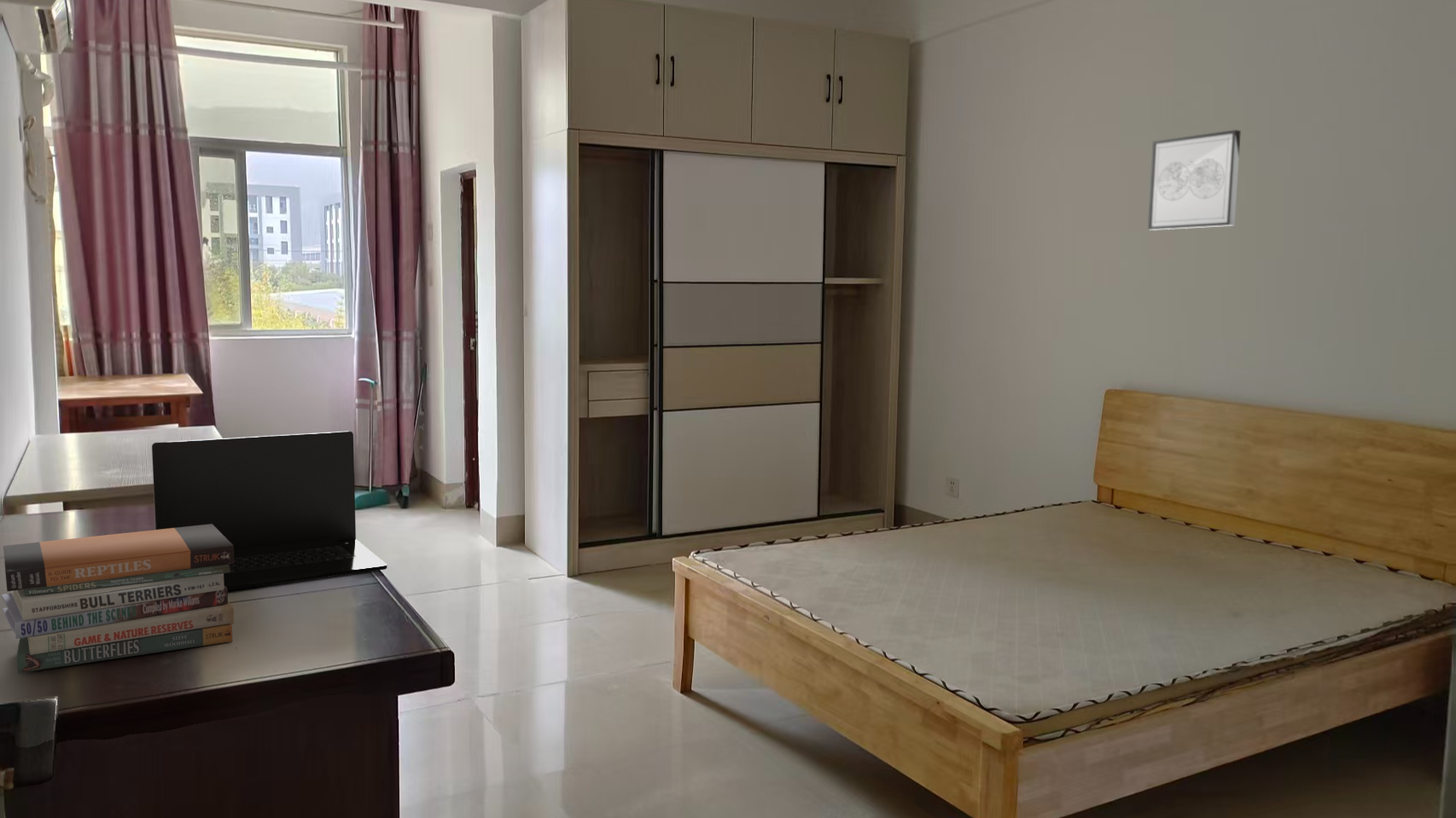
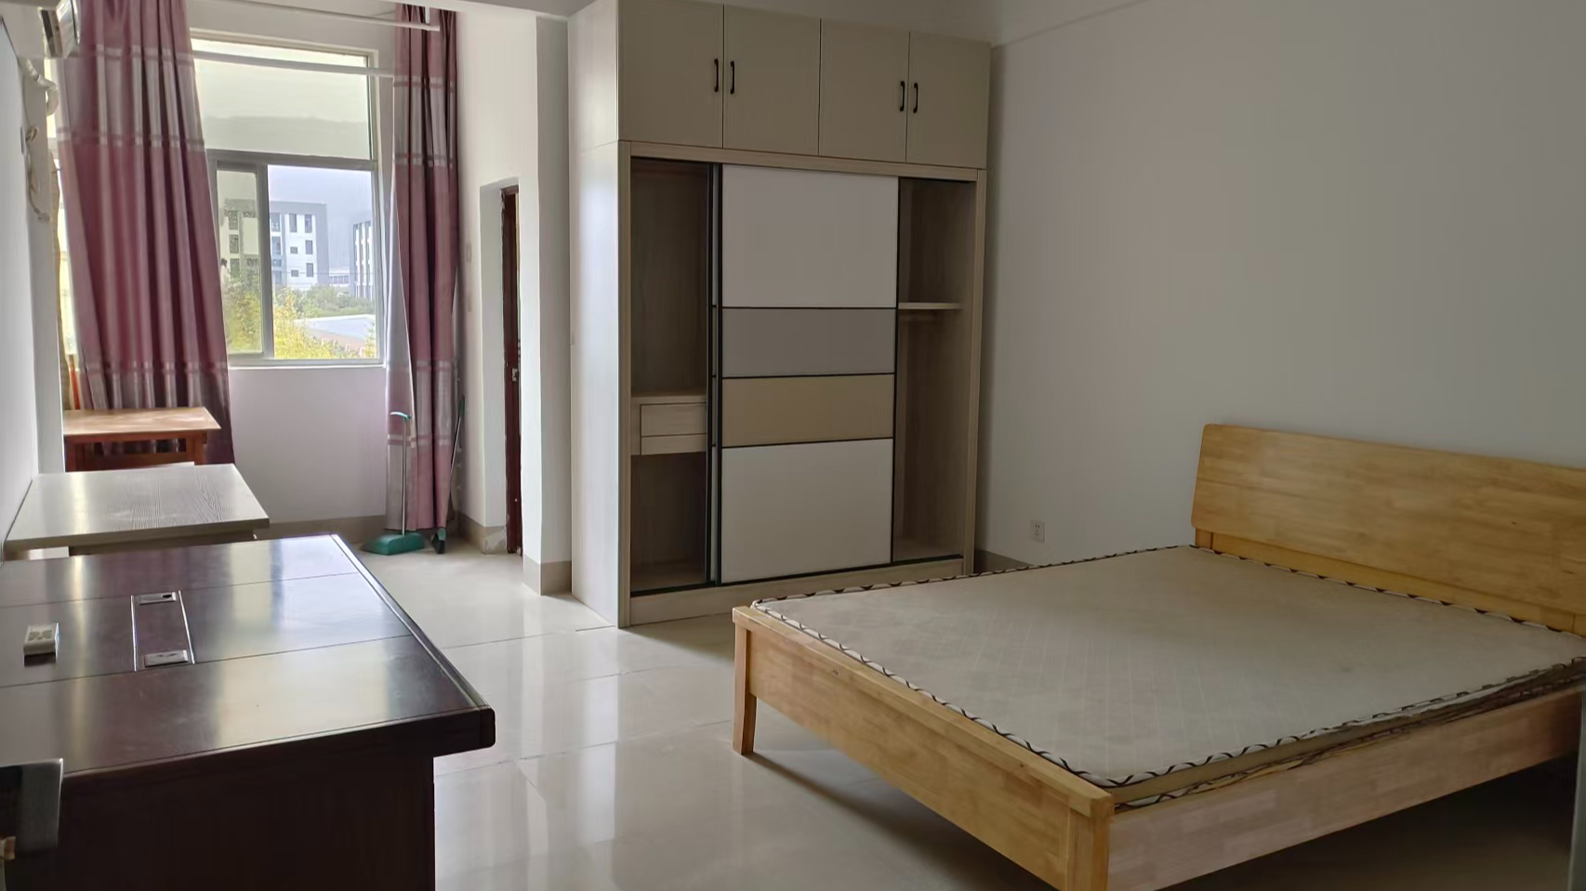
- book stack (120, 593)
- wall art (1192, 182)
- laptop (270, 506)
